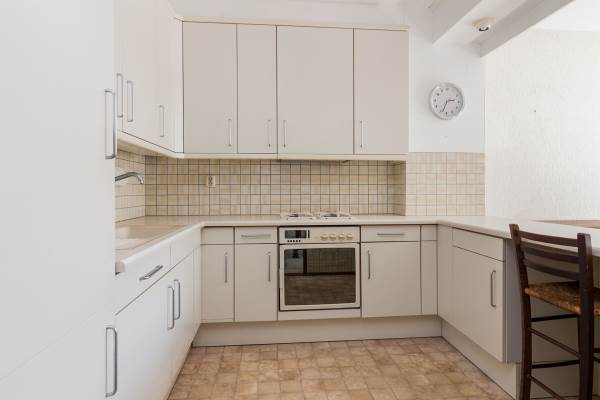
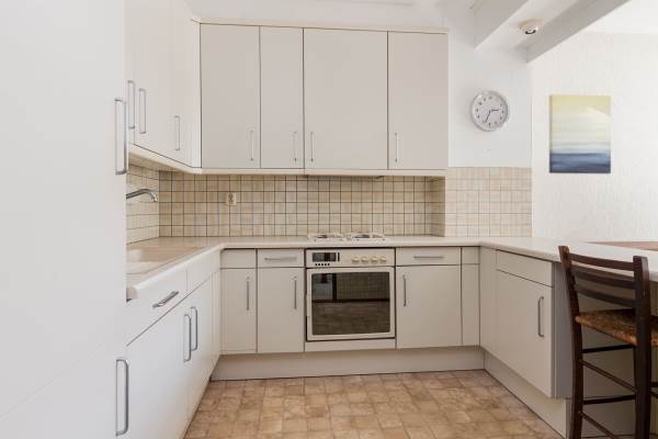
+ wall art (579, 134)
